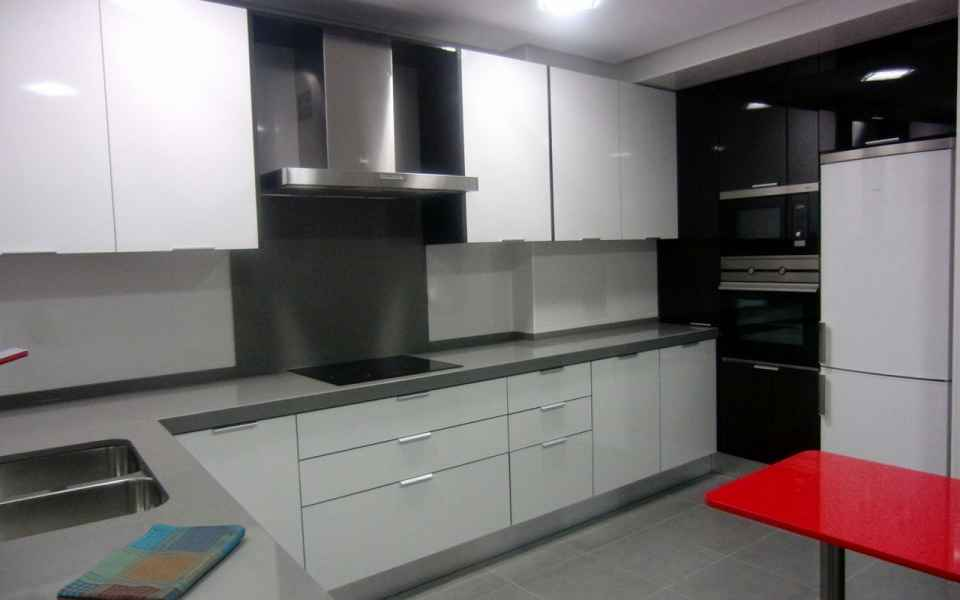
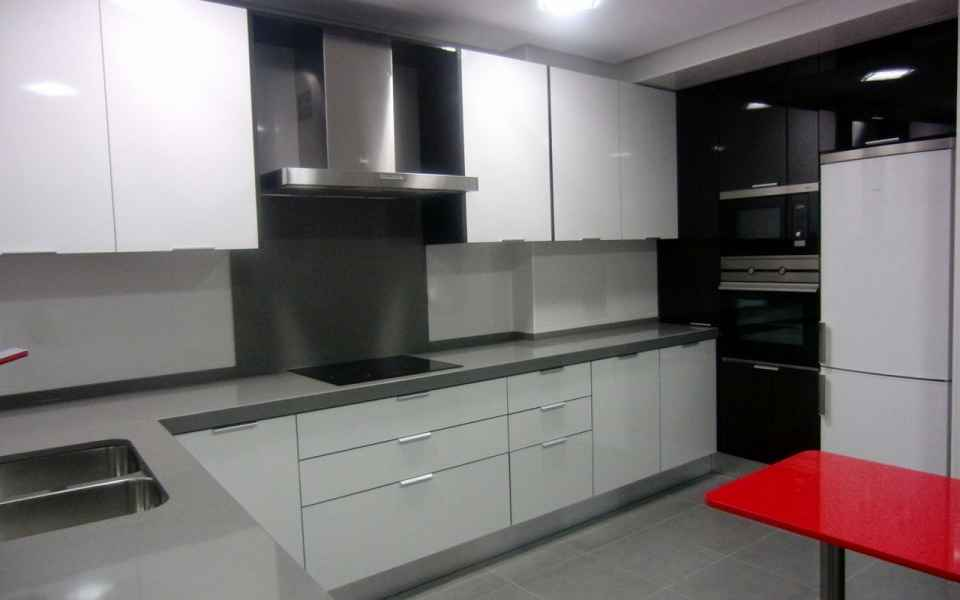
- dish towel (160, 560)
